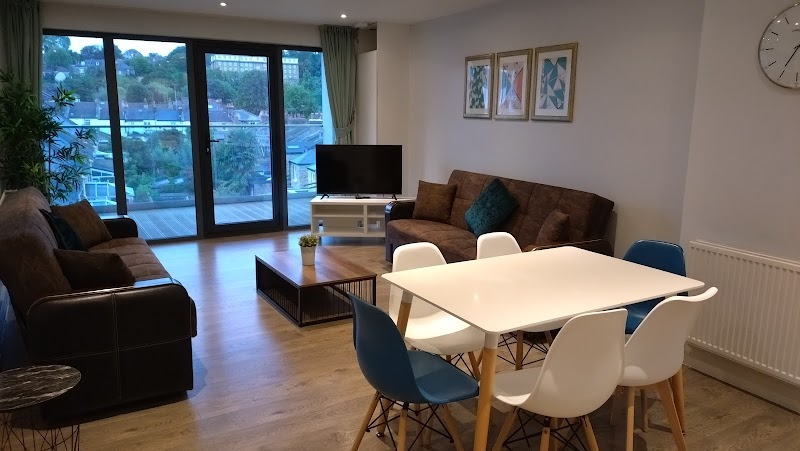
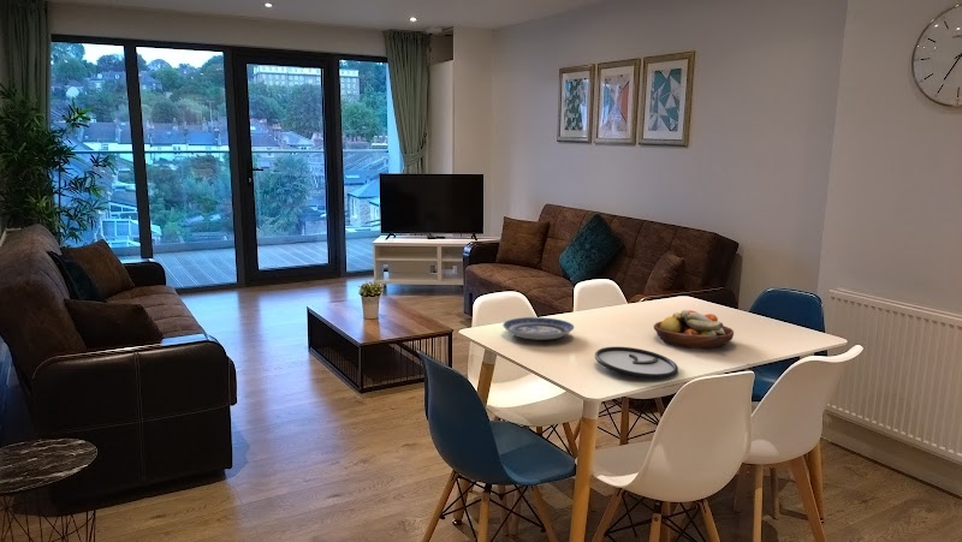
+ plate (538, 329)
+ plate (635, 361)
+ fruit bowl (694, 324)
